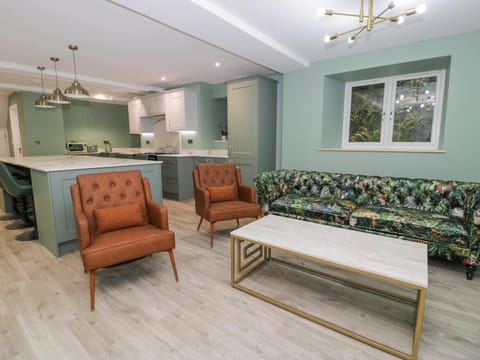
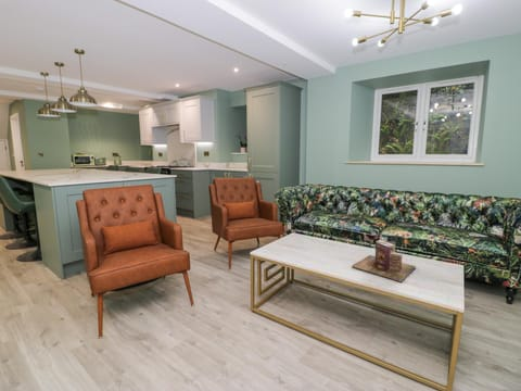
+ books (384, 255)
